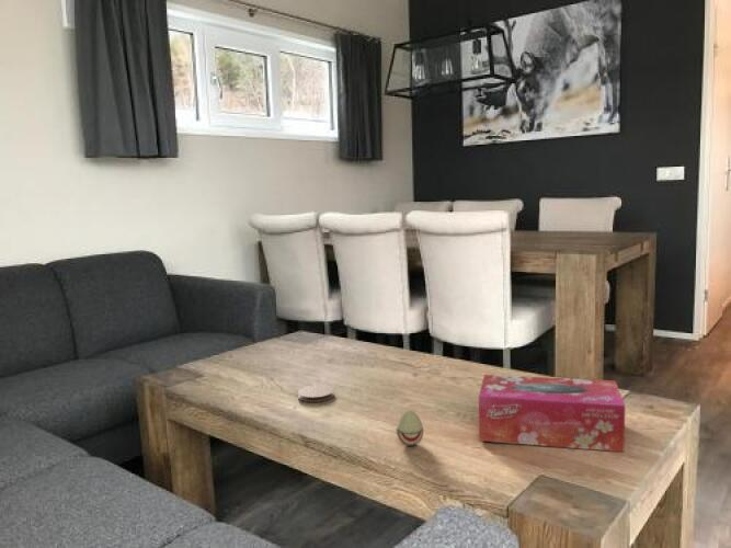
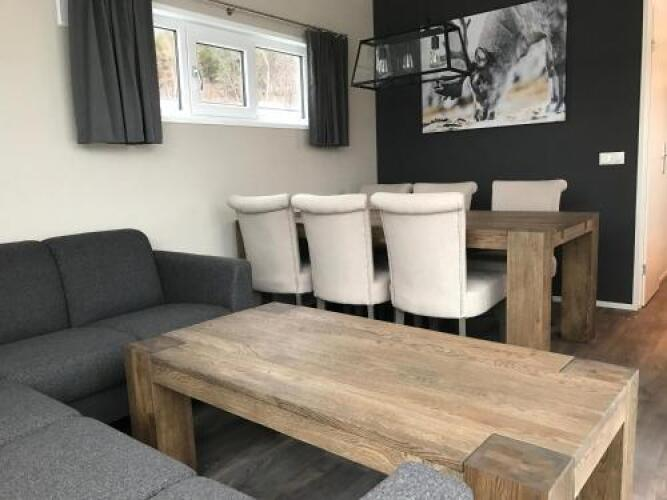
- tissue box (548, 410)
- decorative egg (409, 426)
- coaster (316, 392)
